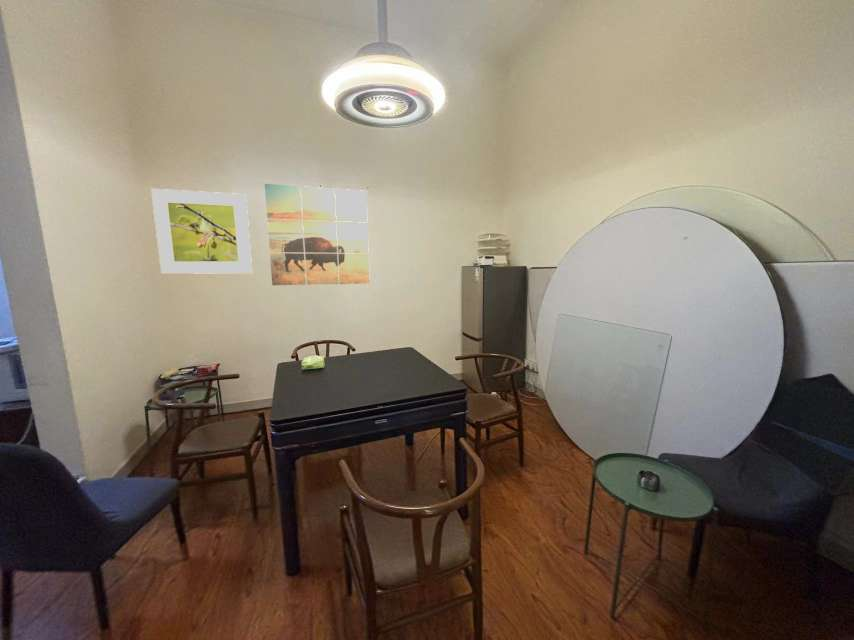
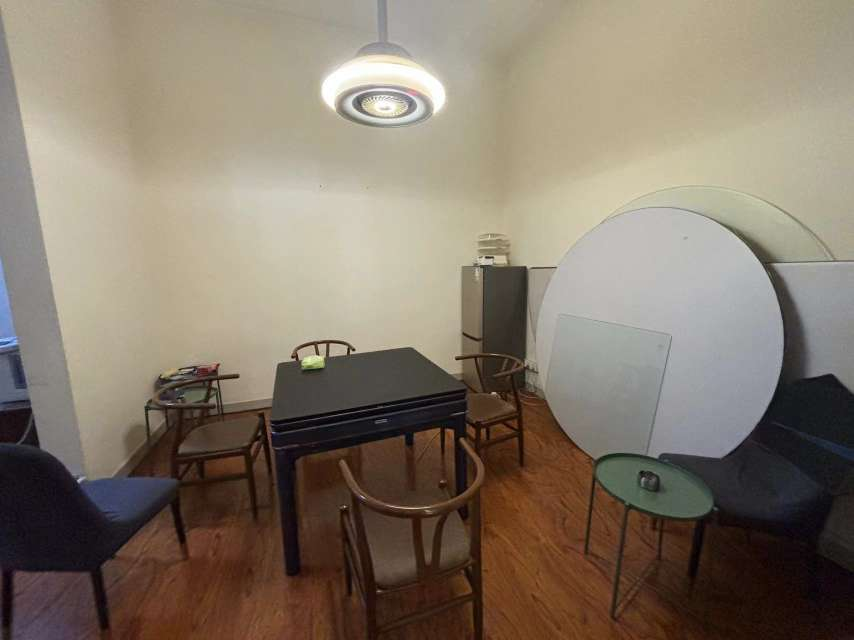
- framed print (204, 233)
- wall art (320, 237)
